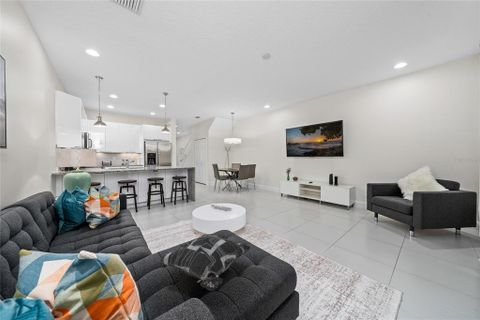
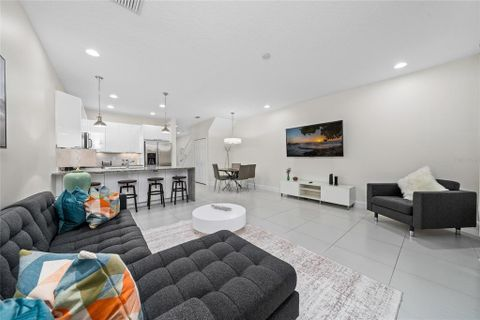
- decorative pillow (207, 255)
